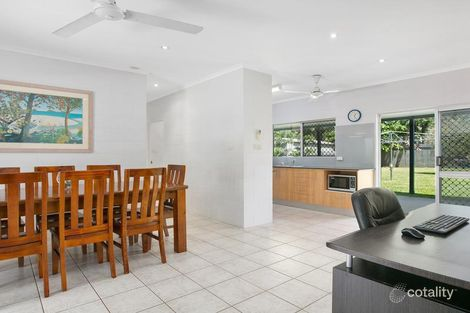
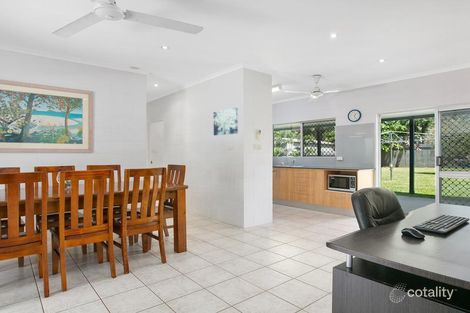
+ wall art (225, 122)
